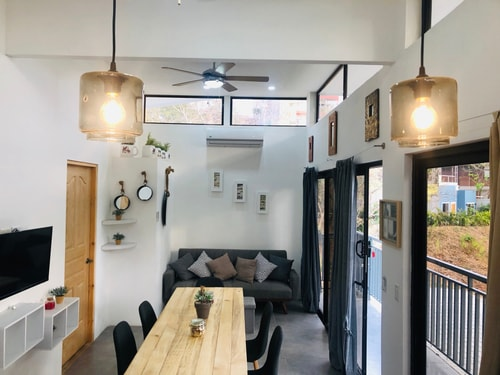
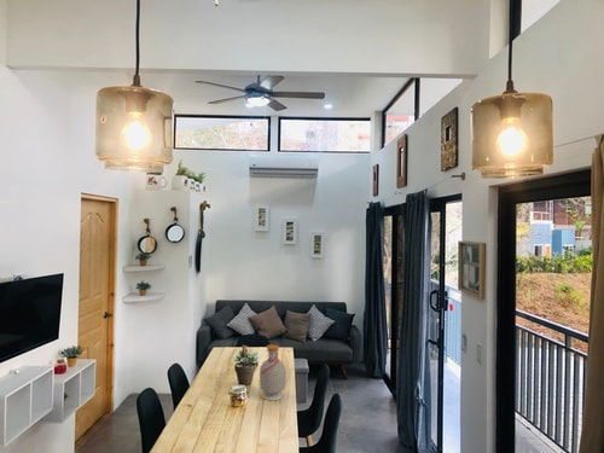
+ bottle (272, 371)
